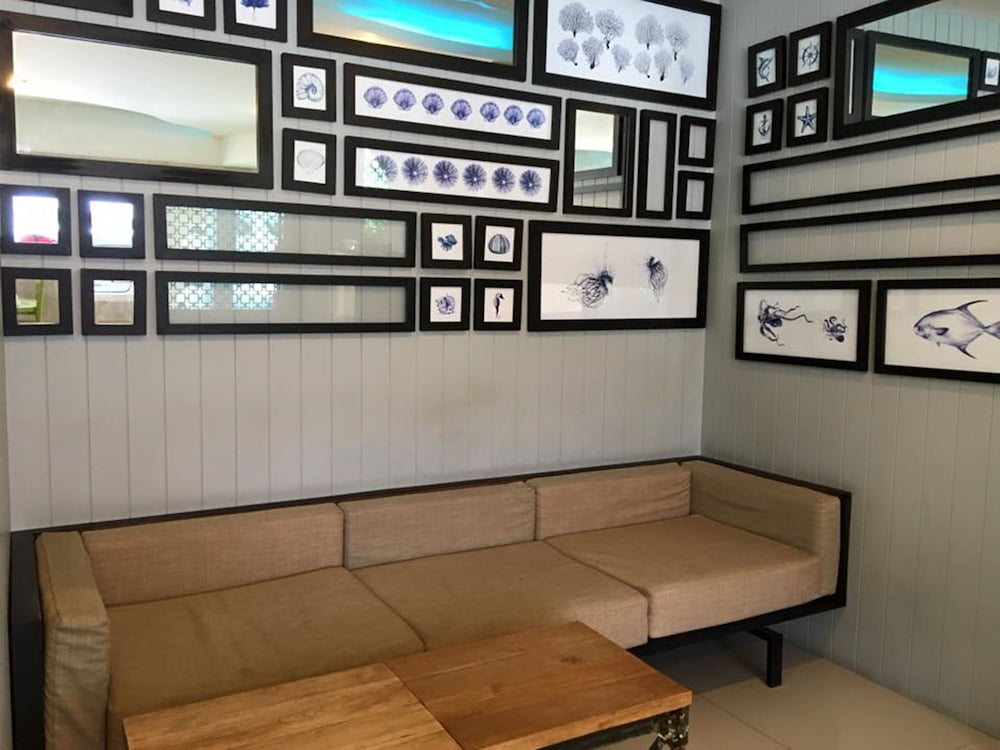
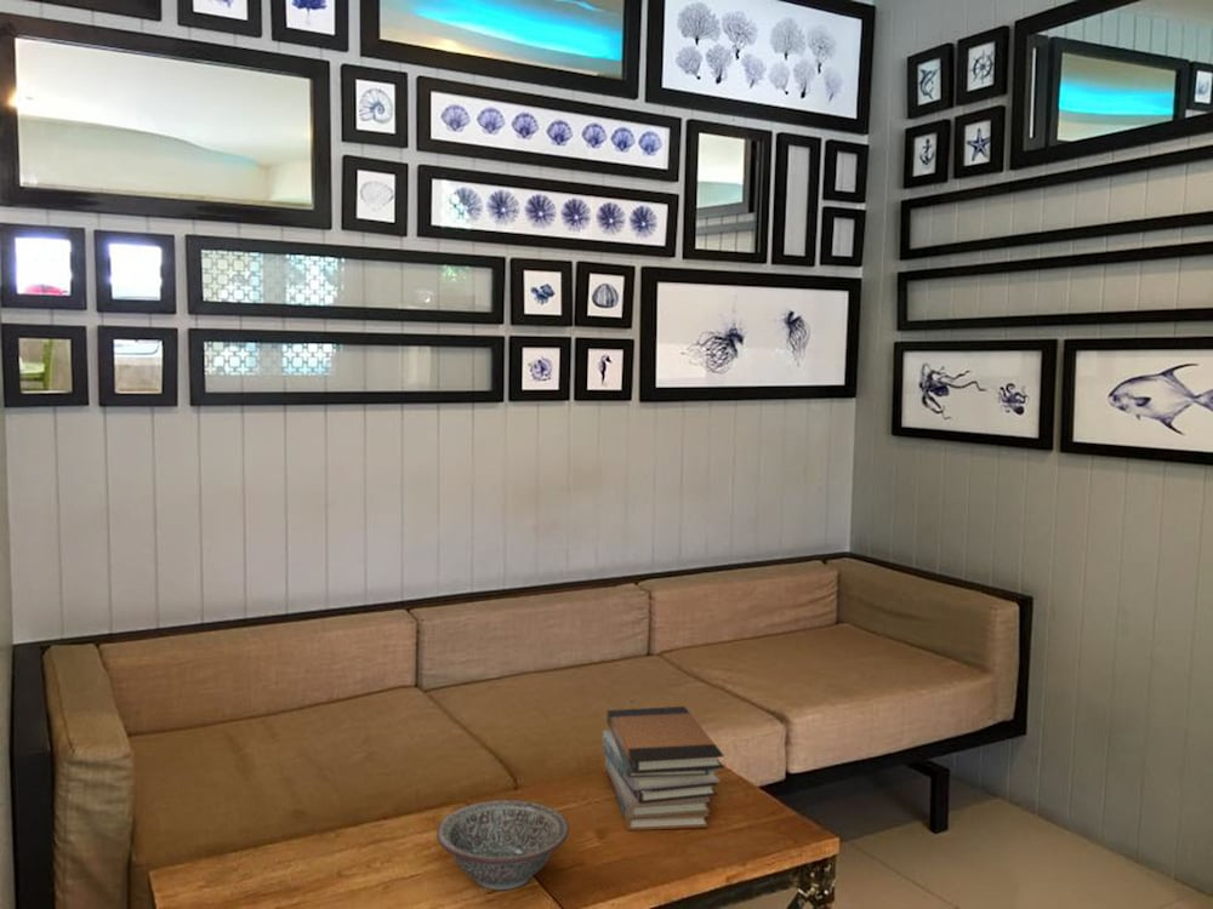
+ book stack (659, 764)
+ decorative bowl (502, 851)
